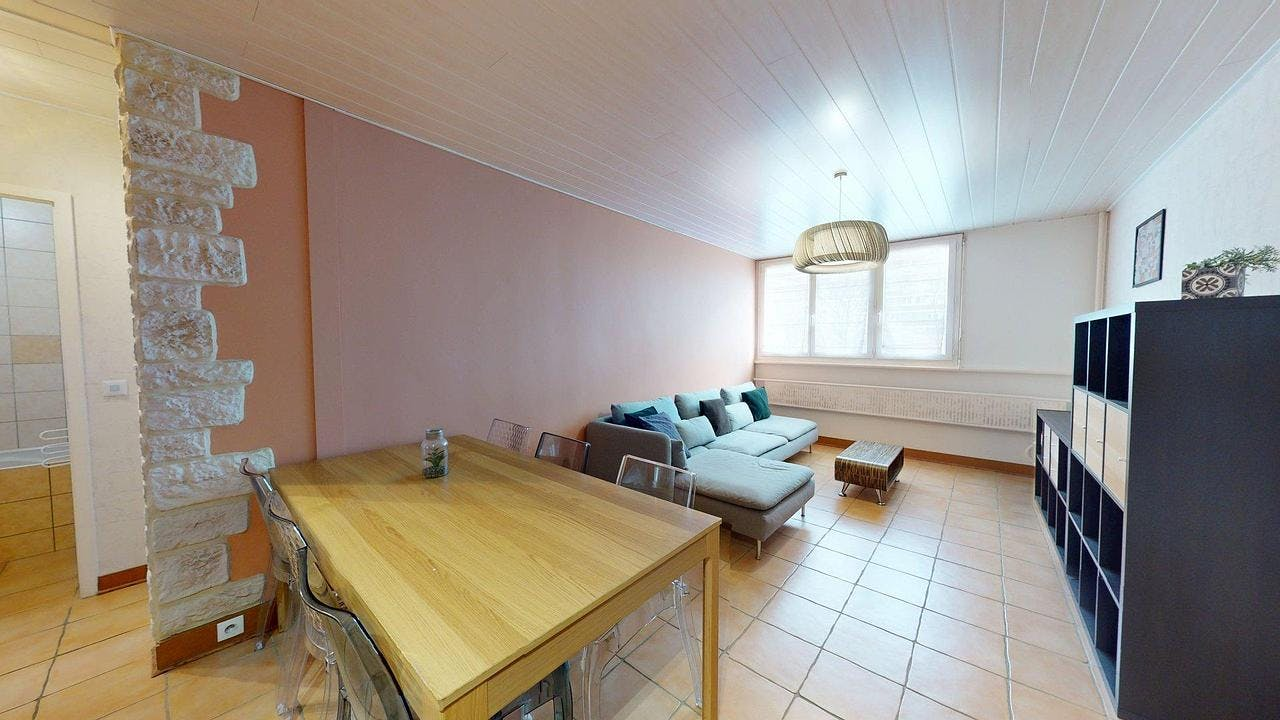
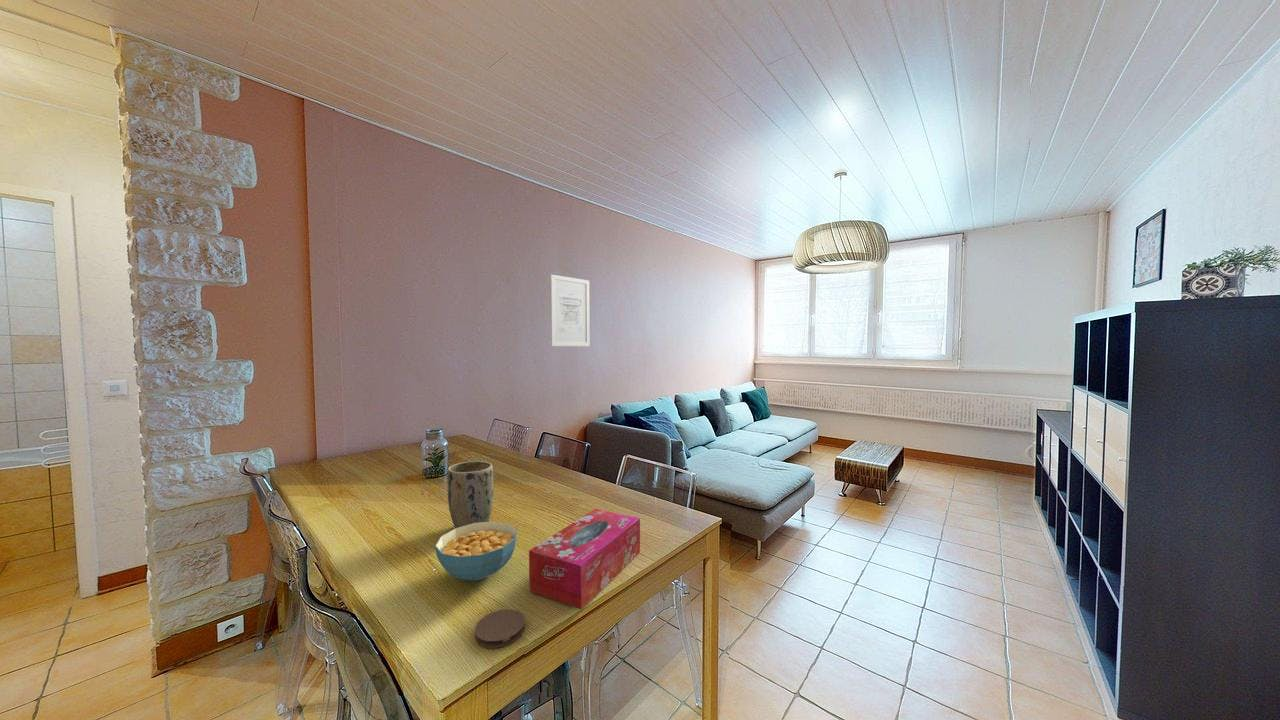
+ plant pot (471, 497)
+ coaster (500, 627)
+ cereal bowl (478, 555)
+ wall art (570, 312)
+ tissue box (589, 551)
